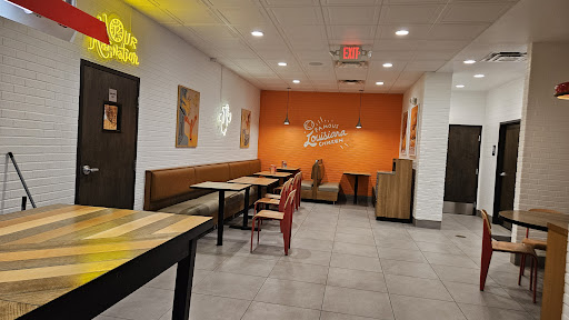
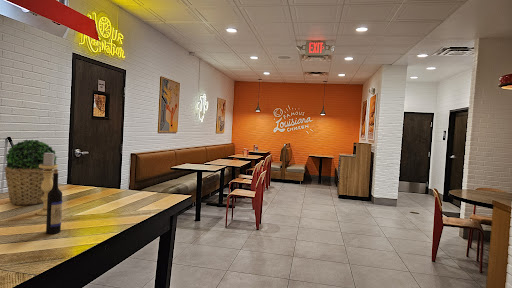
+ candle holder (47, 182)
+ wine bottle (54, 200)
+ potted plant (31, 170)
